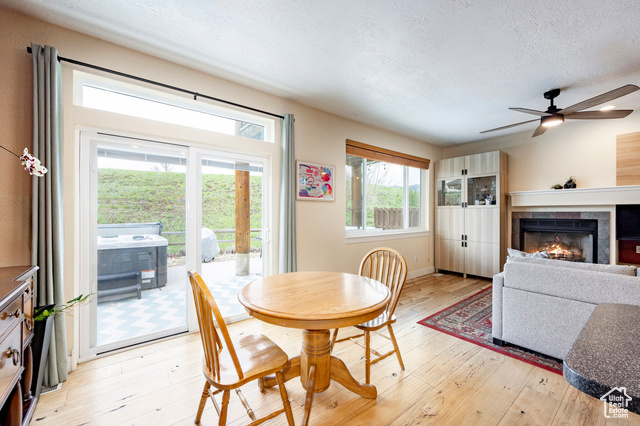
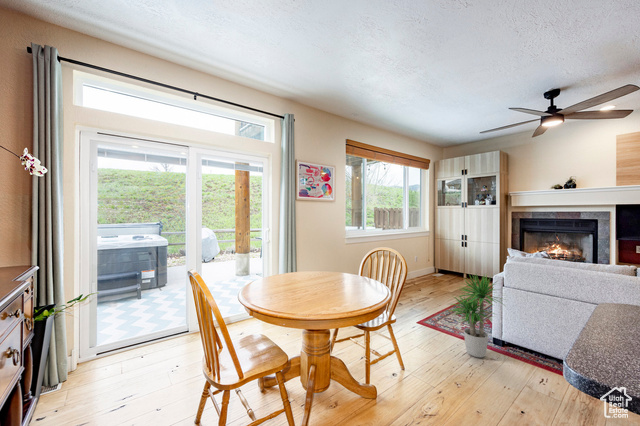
+ potted plant (477, 314)
